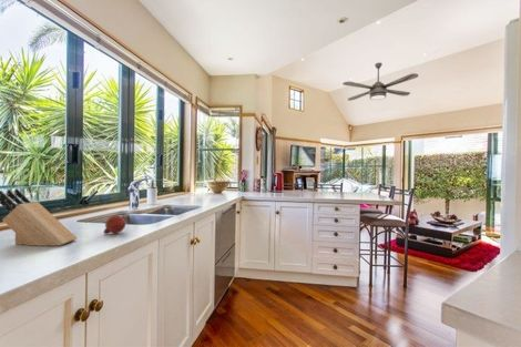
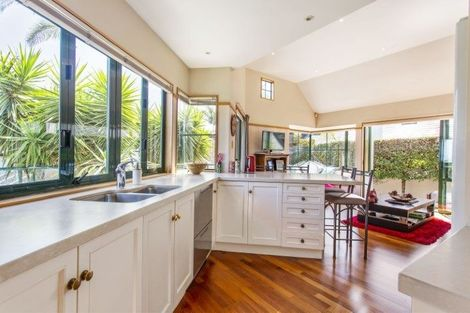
- knife block (35, 215)
- ceiling fan (378, 80)
- fruit (114, 224)
